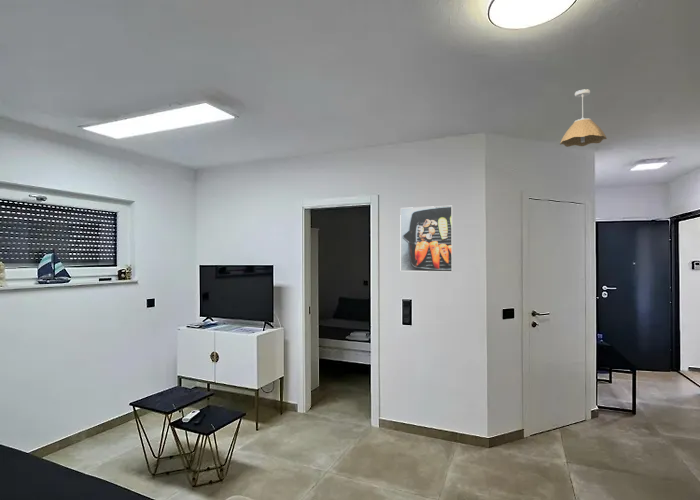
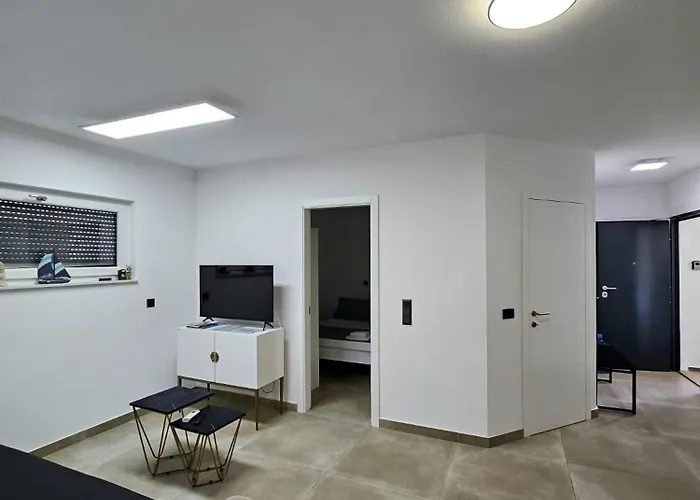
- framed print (426, 239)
- pendant light (582, 117)
